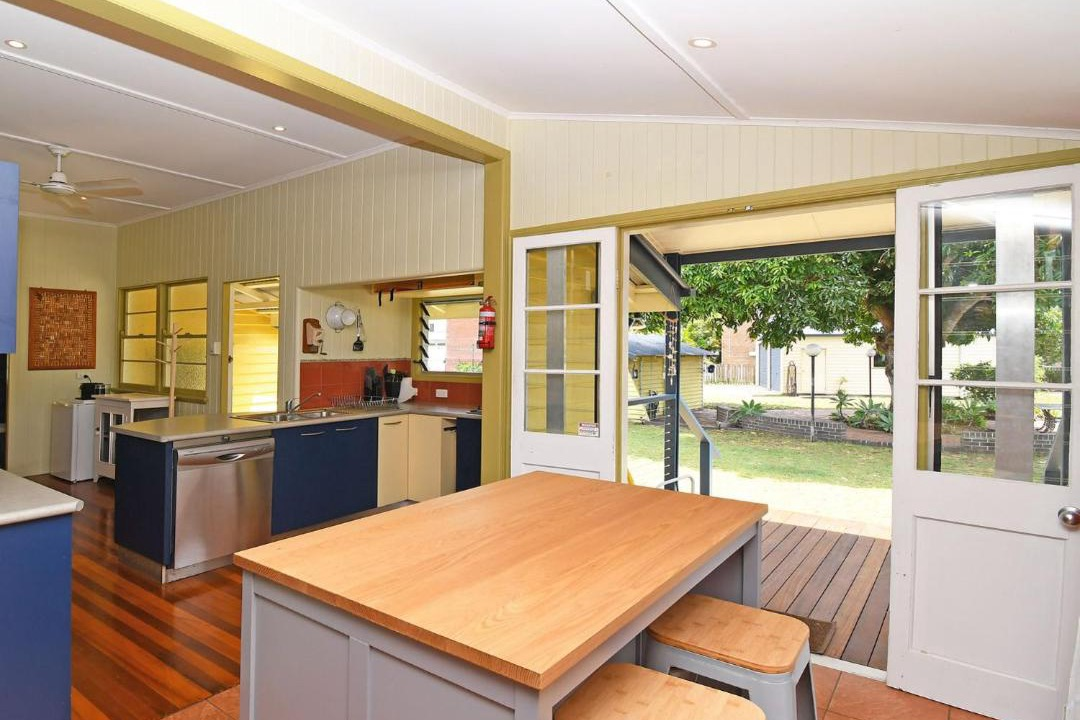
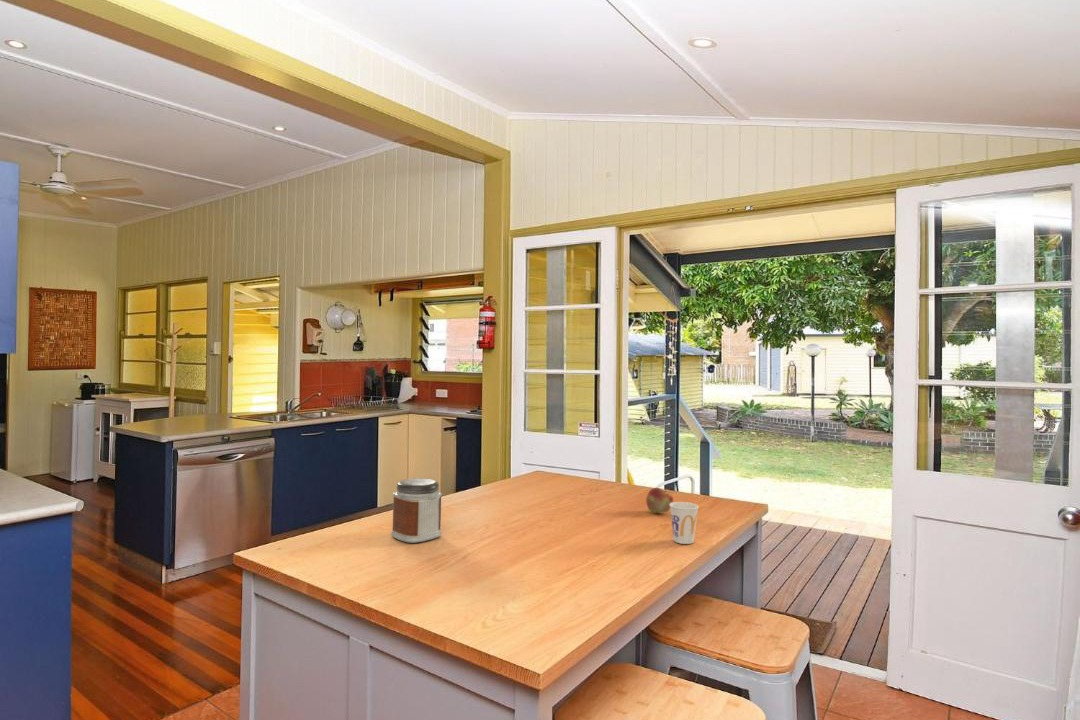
+ jar (416, 508)
+ cup (683, 523)
+ fruit (659, 500)
